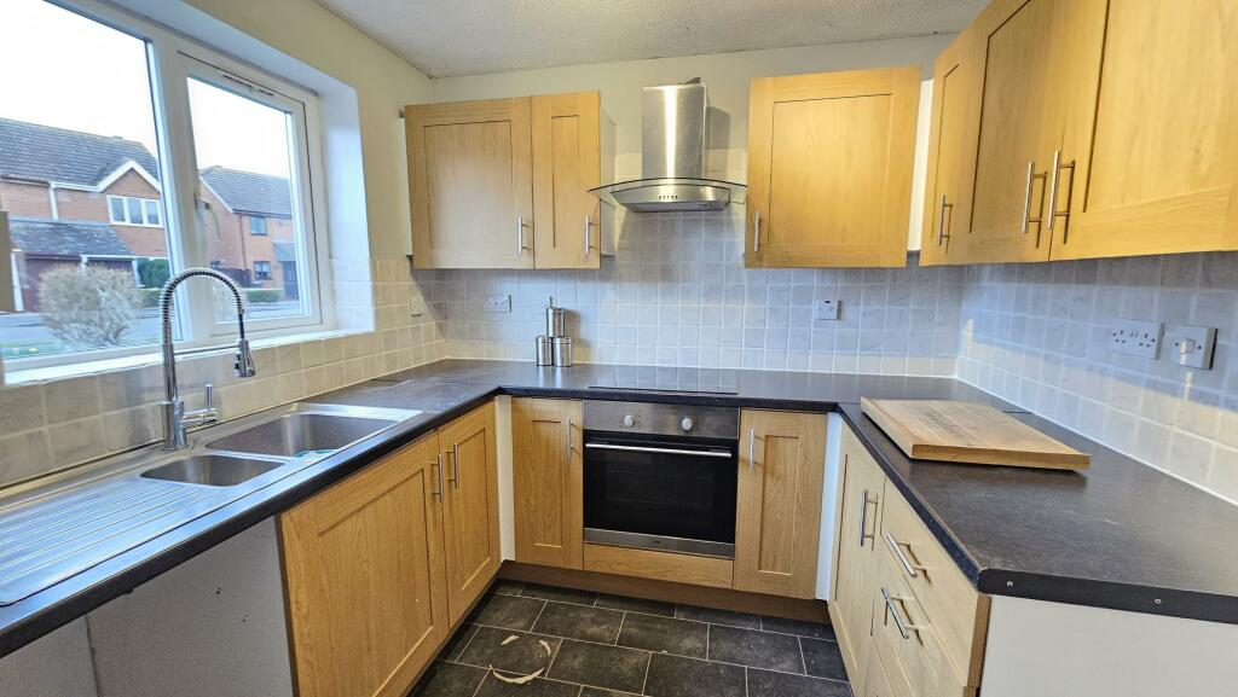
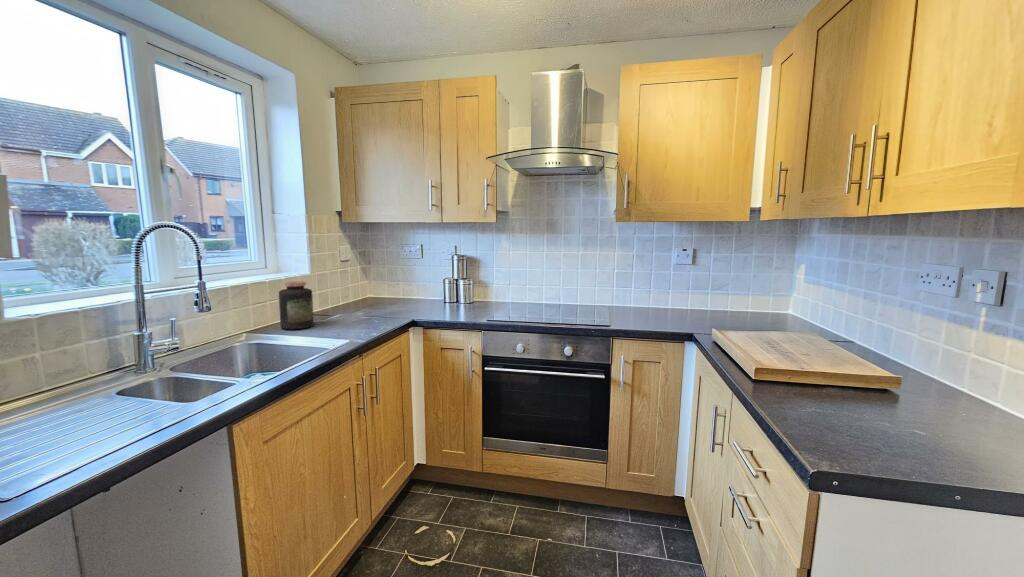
+ jar (296, 304)
